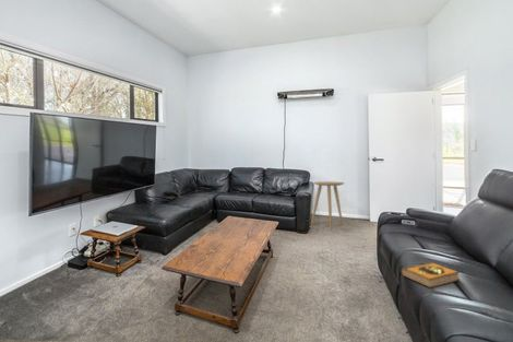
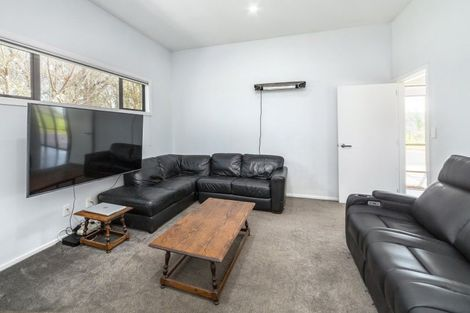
- hardback book (429, 273)
- side table (330, 204)
